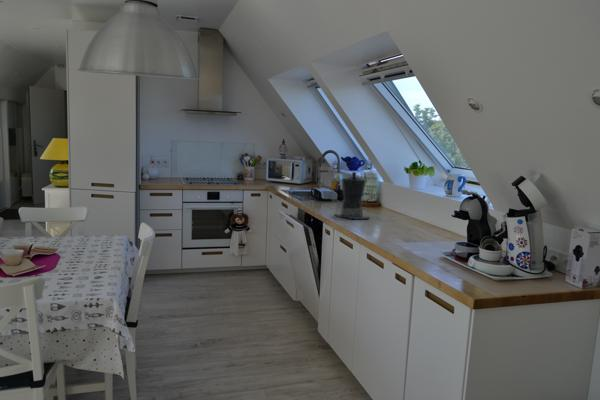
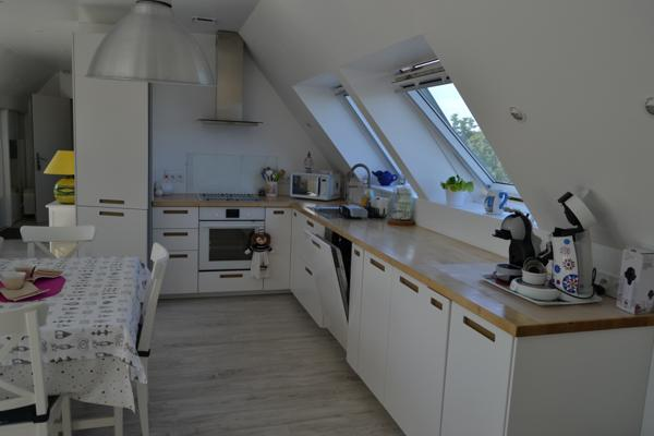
- coffee maker (352, 194)
